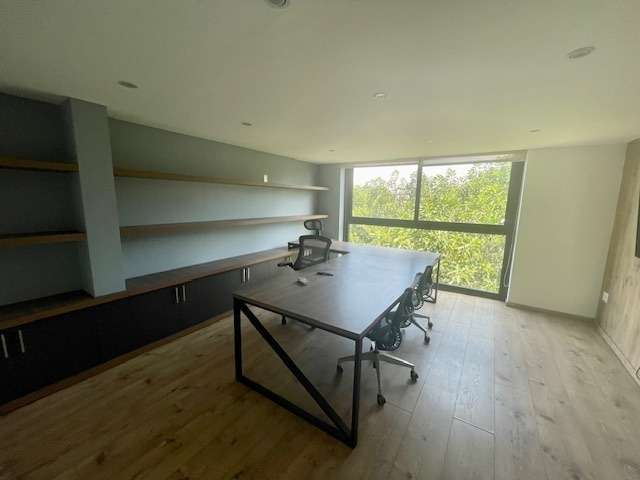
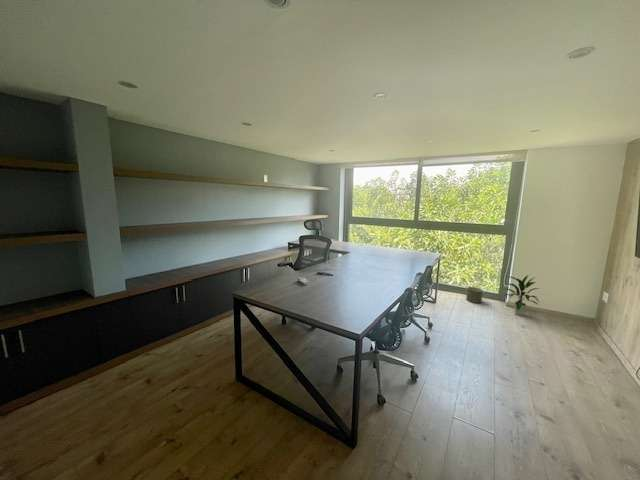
+ planter (474, 295)
+ indoor plant (521, 294)
